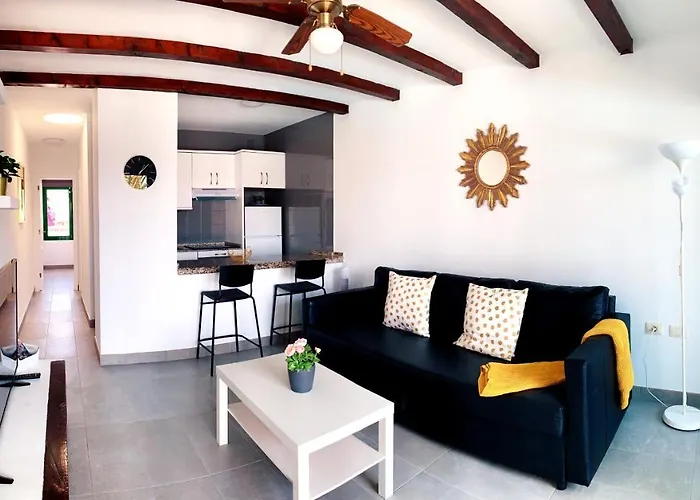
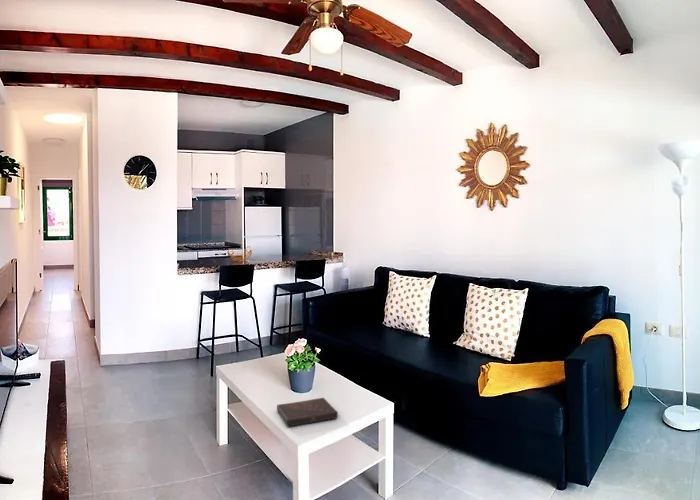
+ book (306, 411)
